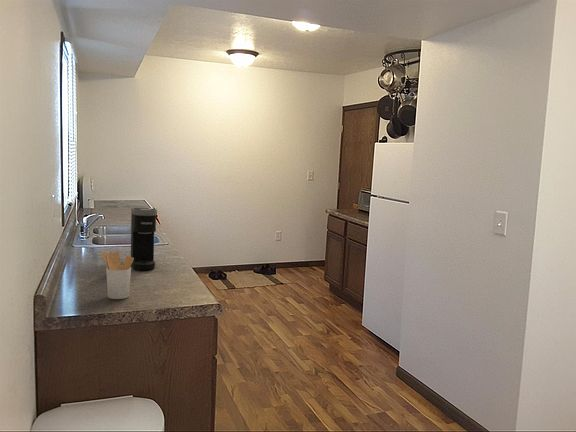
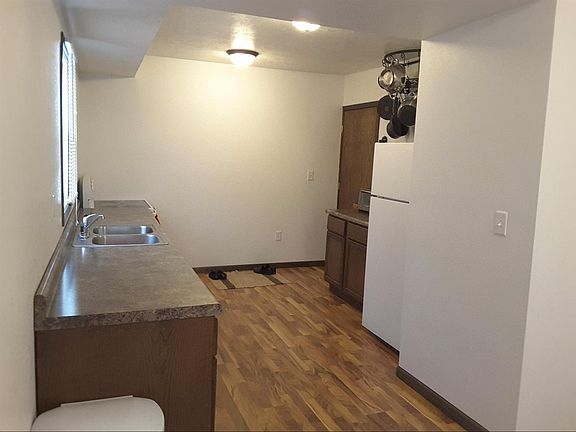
- utensil holder (115, 273)
- coffee maker (143, 236)
